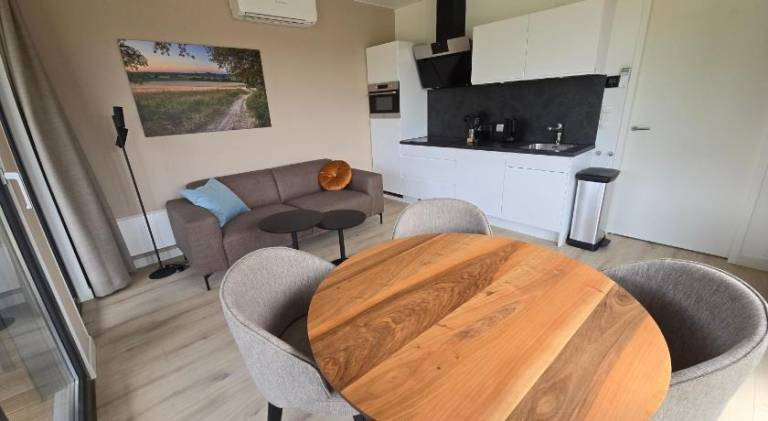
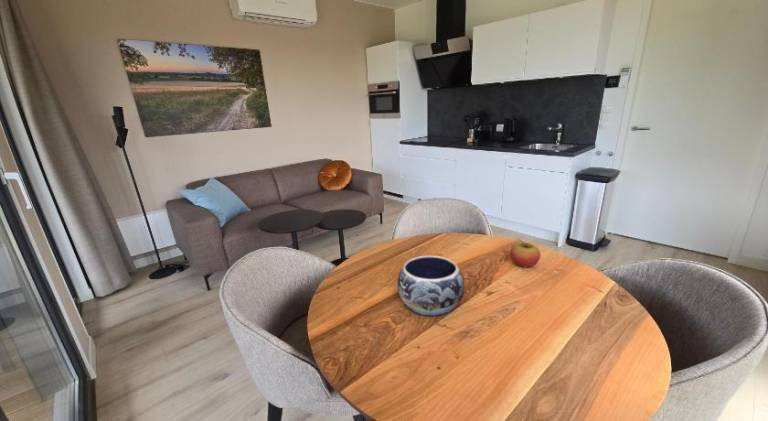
+ fruit (525, 252)
+ decorative bowl (430, 284)
